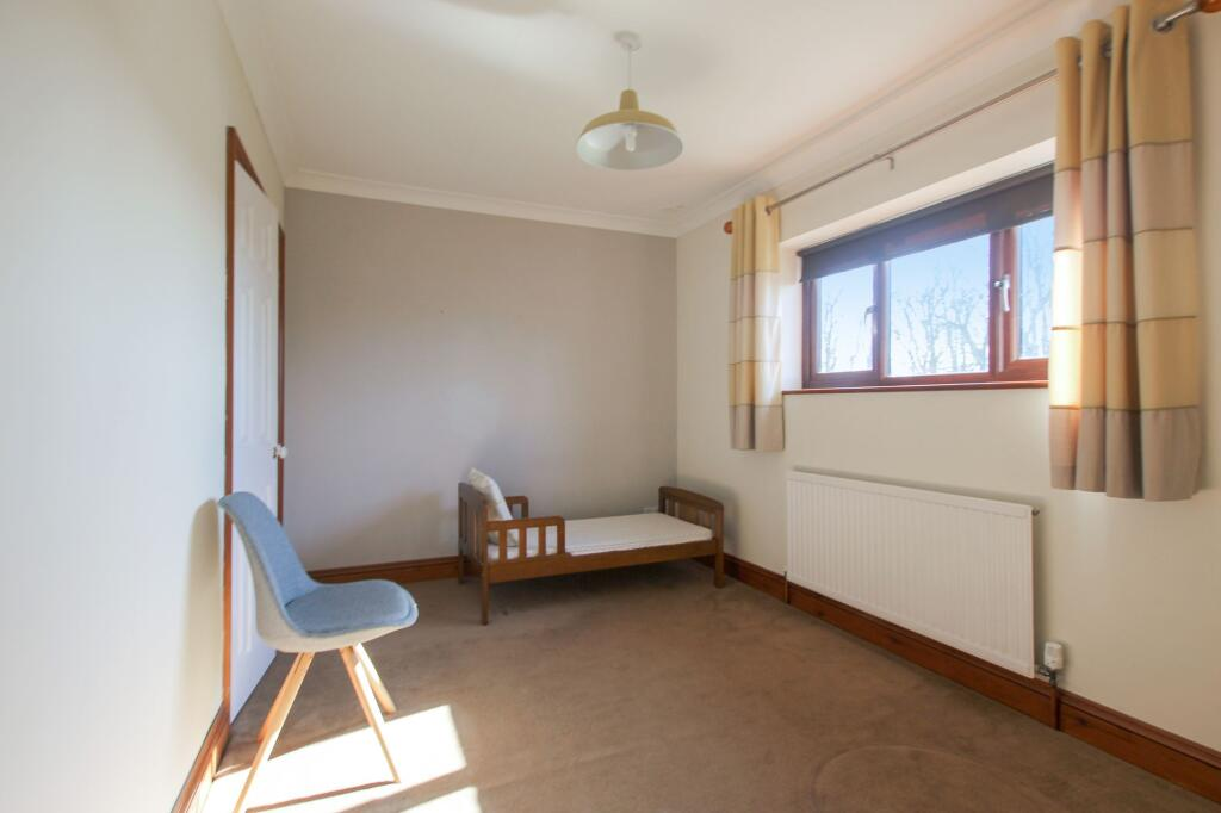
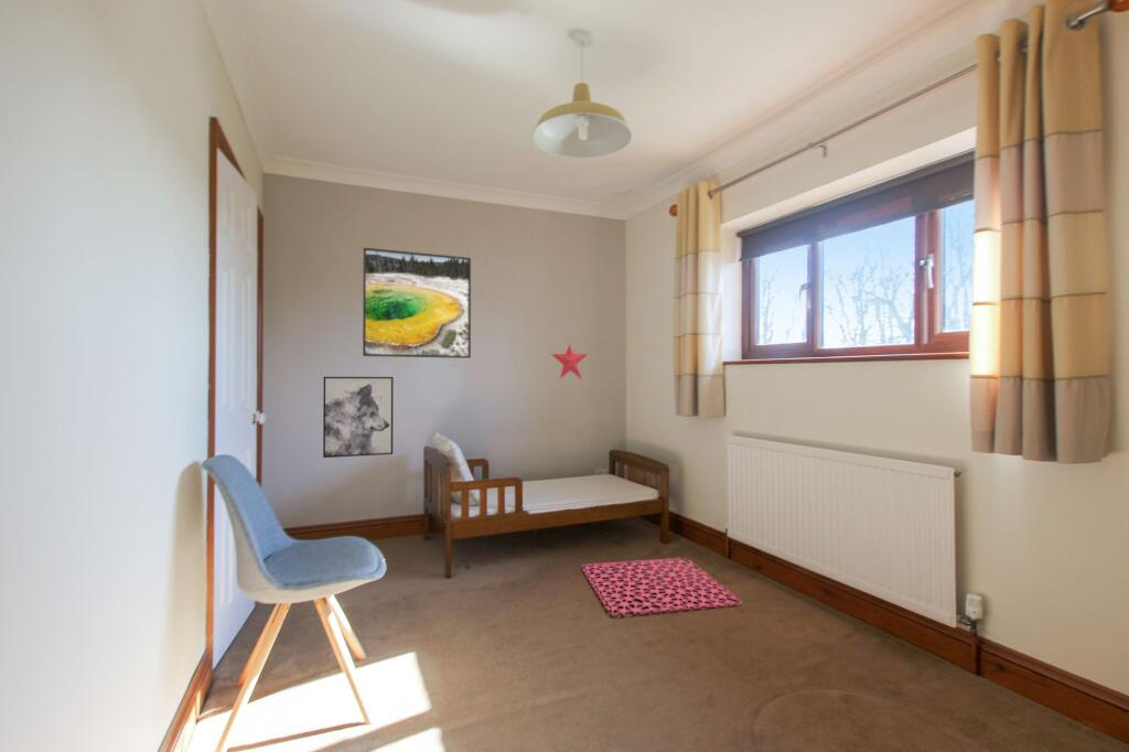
+ decorative star (569, 362)
+ wall art (358, 416)
+ bath mat (654, 582)
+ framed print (419, 304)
